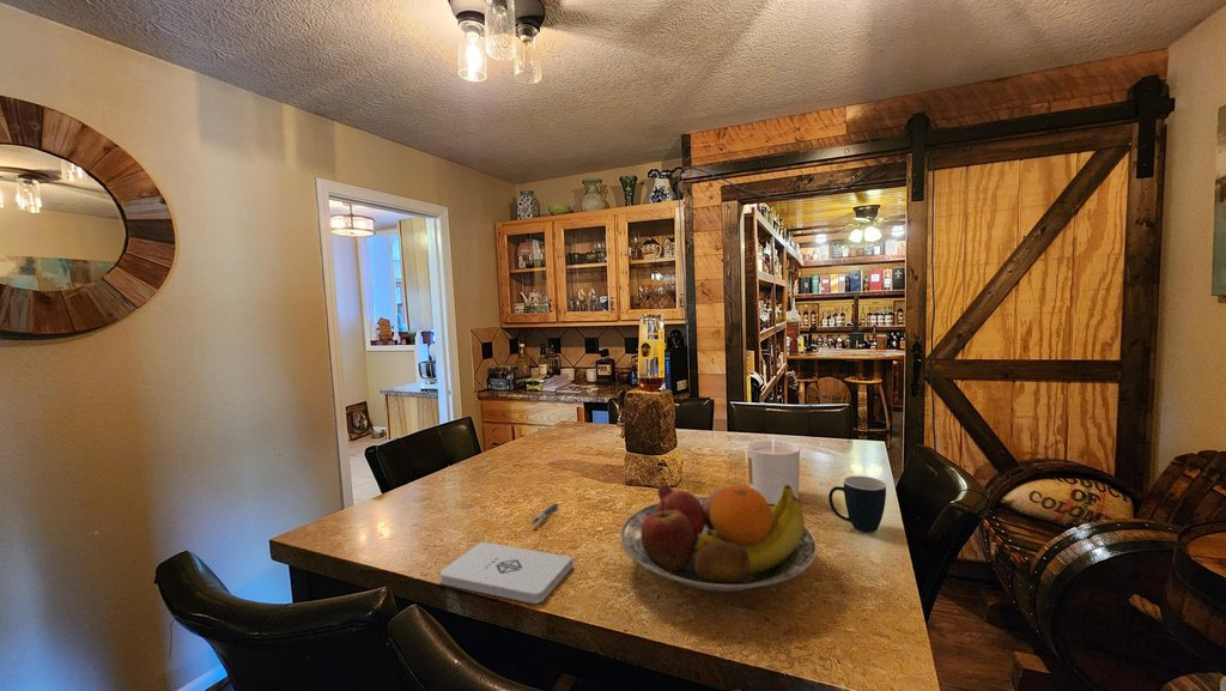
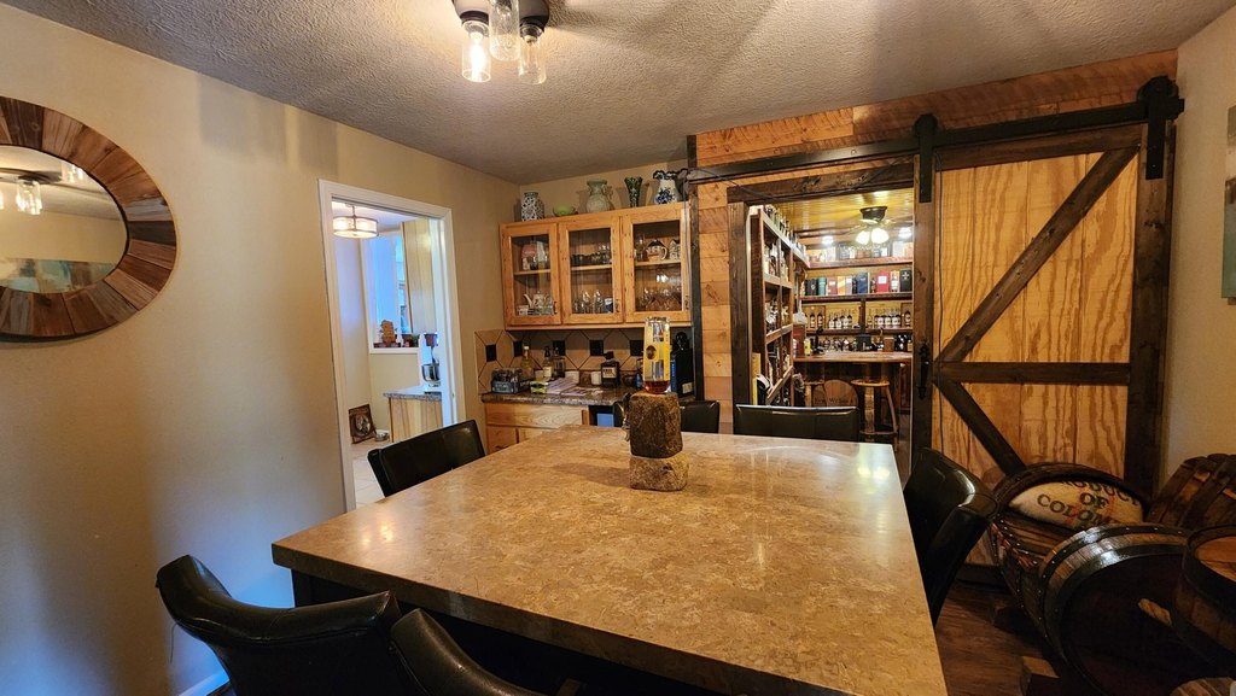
- pen (546, 513)
- mug (856, 504)
- fruit bowl (714, 525)
- candle (773, 466)
- notepad (506, 569)
